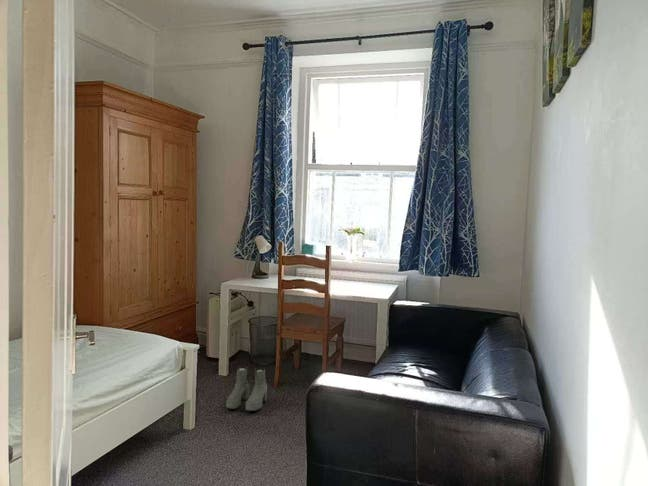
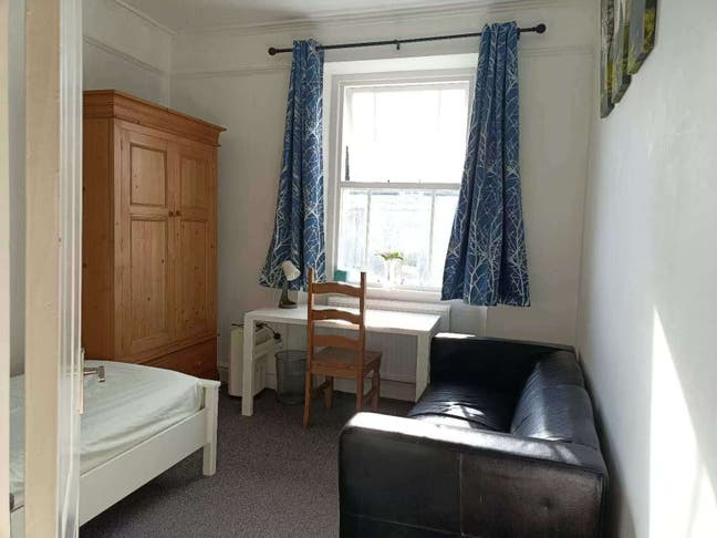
- boots (247, 387)
